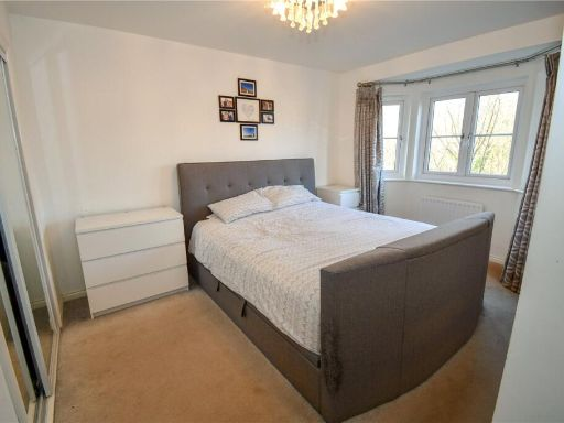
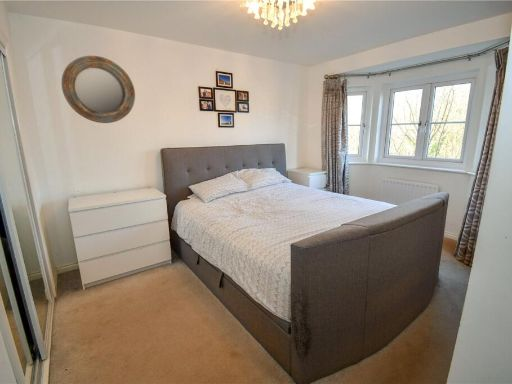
+ home mirror (100, 90)
